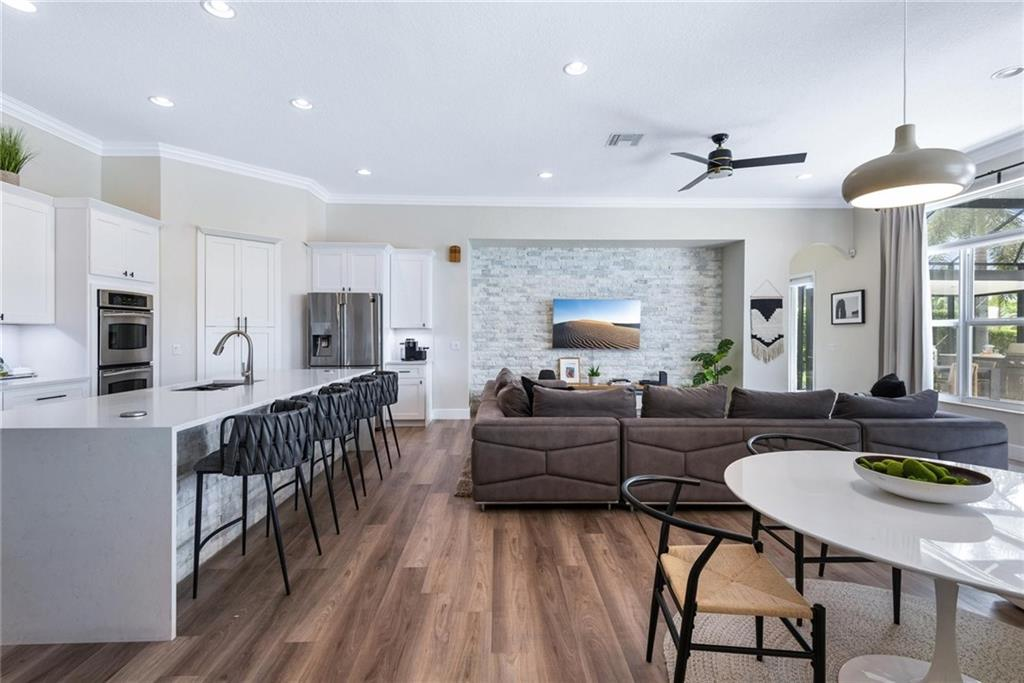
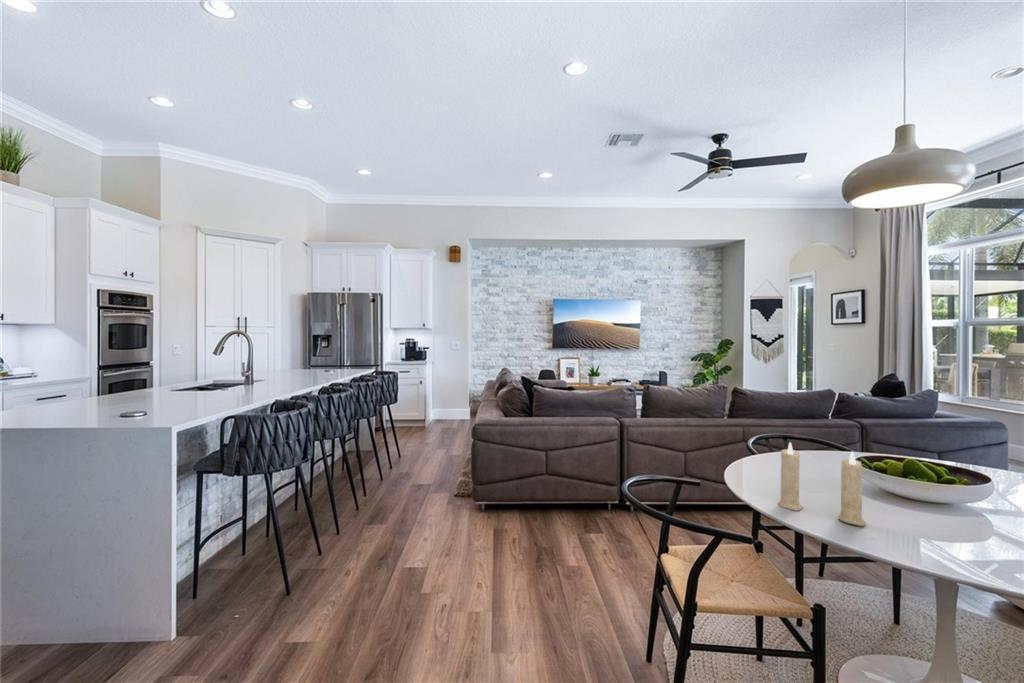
+ candle (798, 479)
